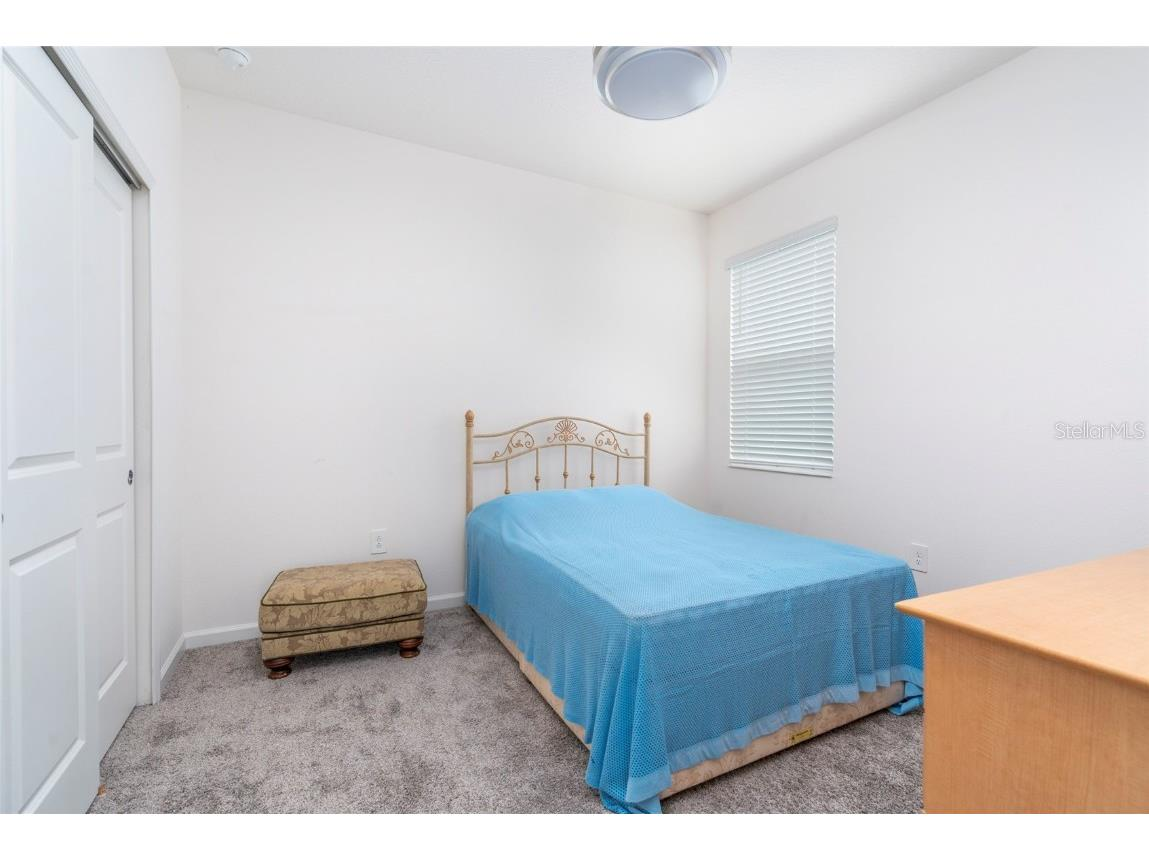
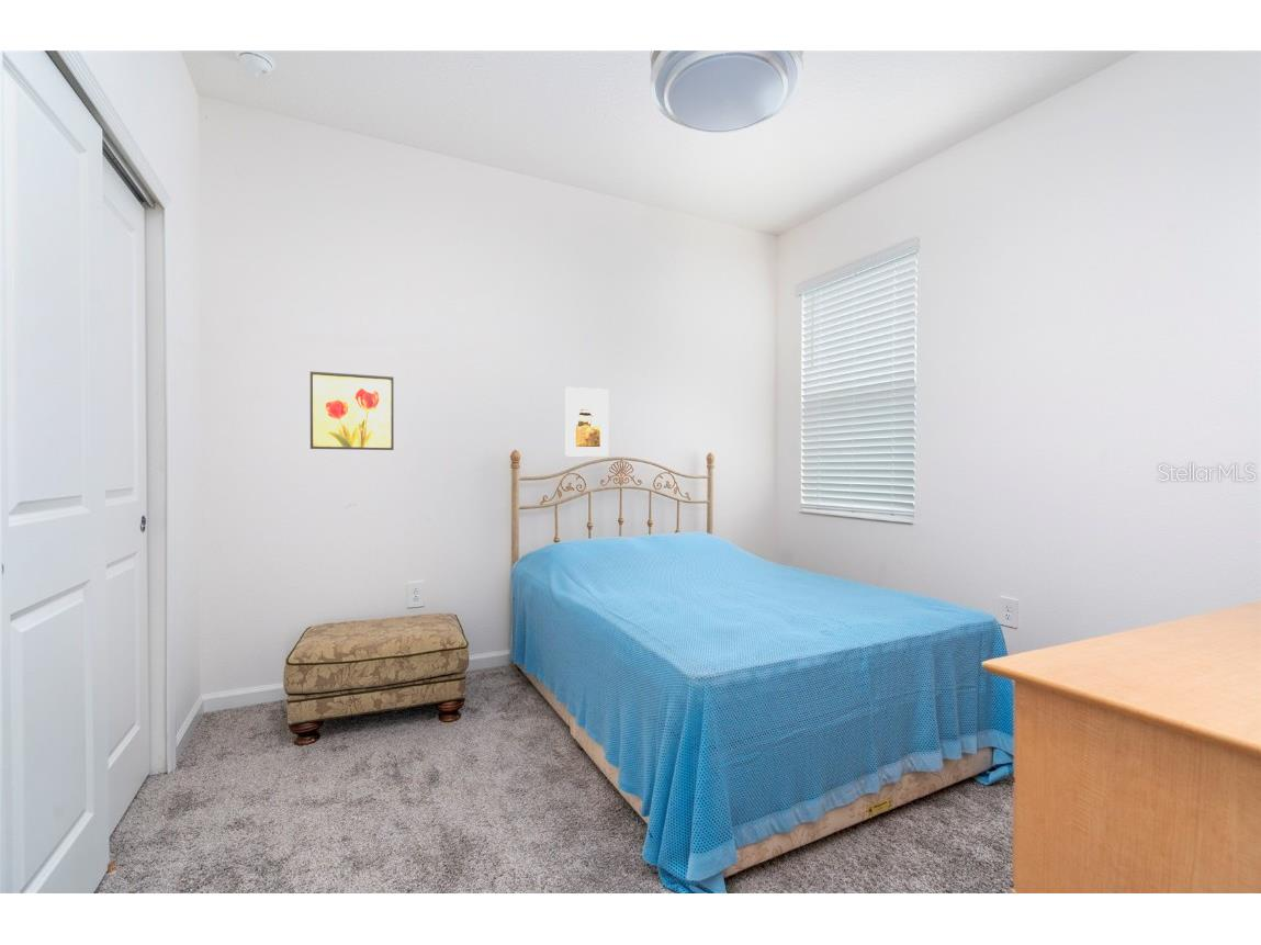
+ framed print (587, 421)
+ wall art (352, 412)
